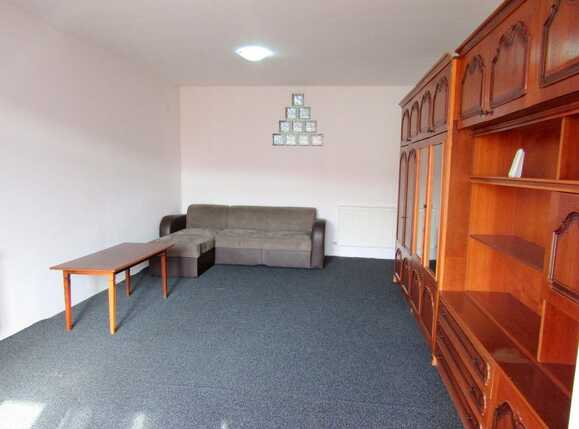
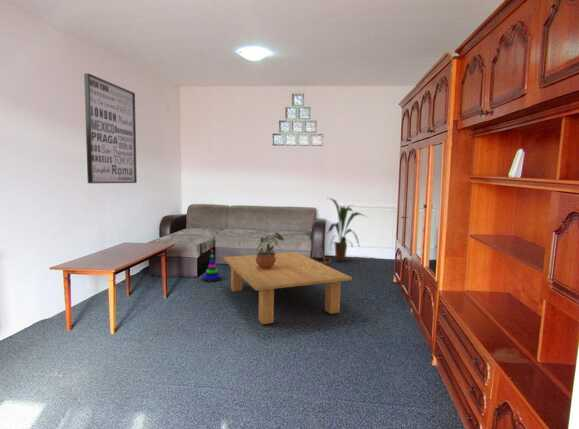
+ wall art (113, 134)
+ stacking toy (212, 264)
+ potted plant (269, 249)
+ house plant (347, 230)
+ coffee table (280, 283)
+ wicker basket (319, 261)
